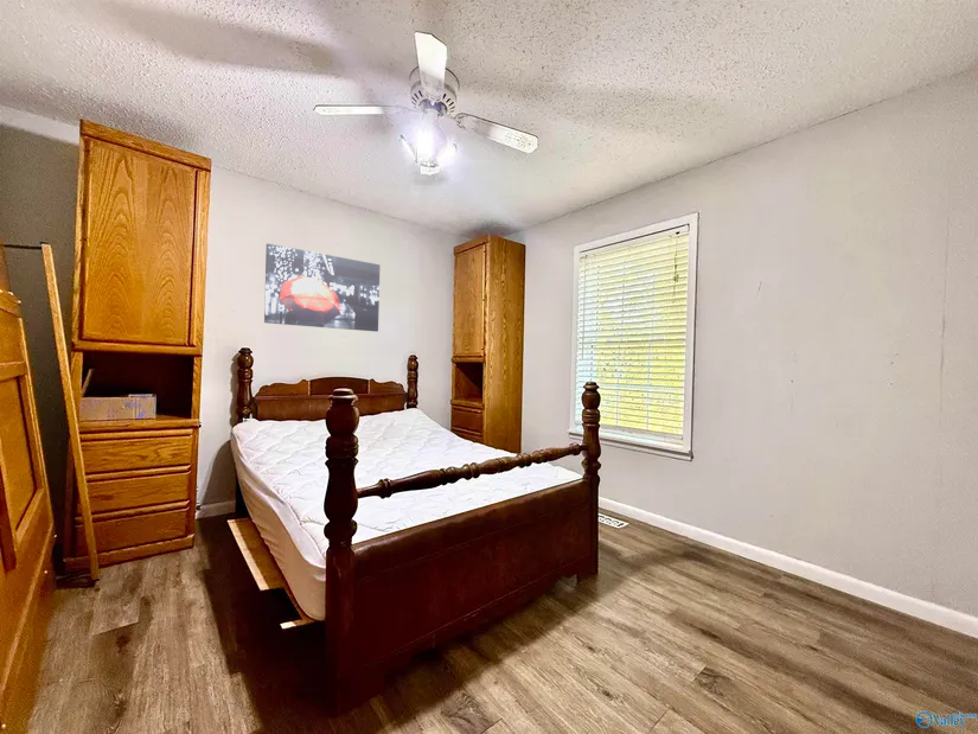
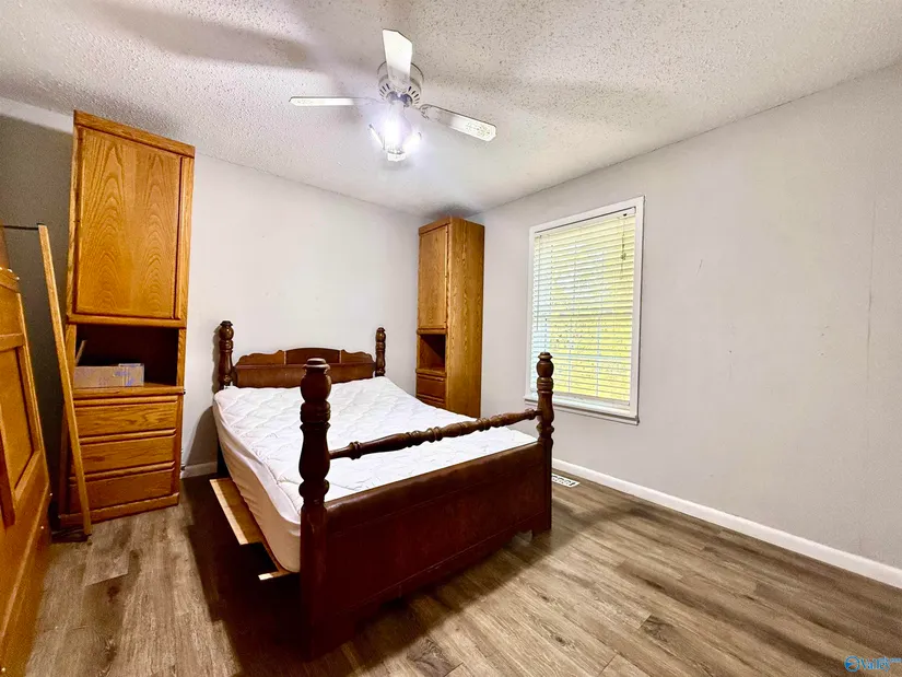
- wall art (326, 291)
